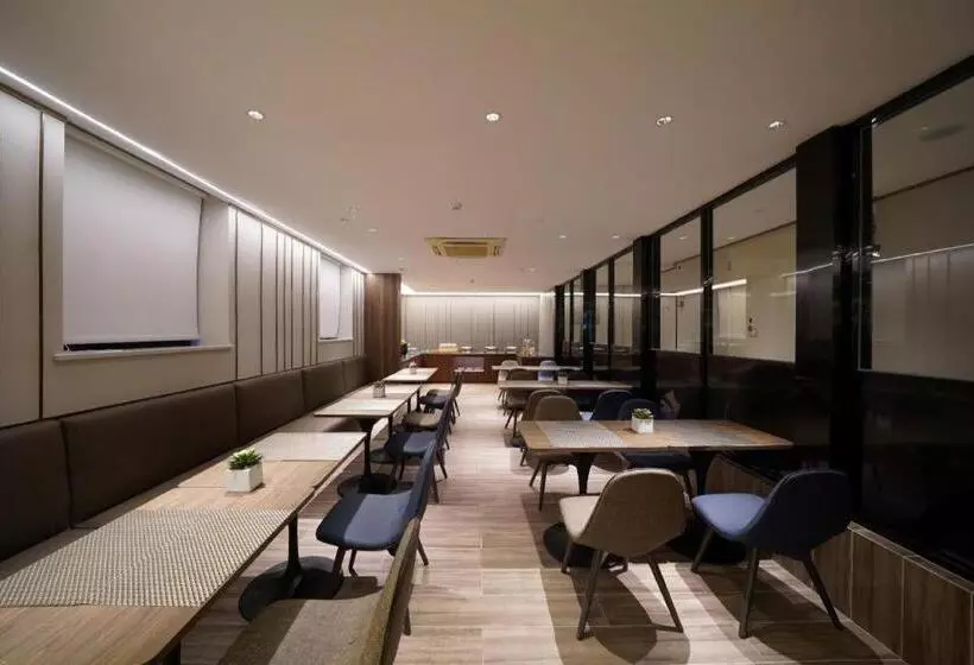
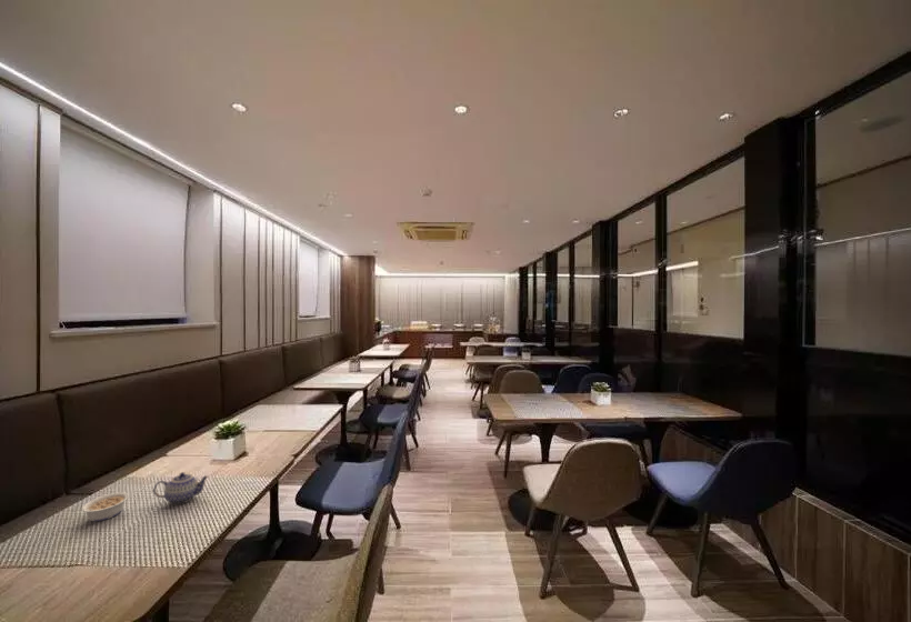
+ legume (104, 506)
+ teapot (181, 486)
